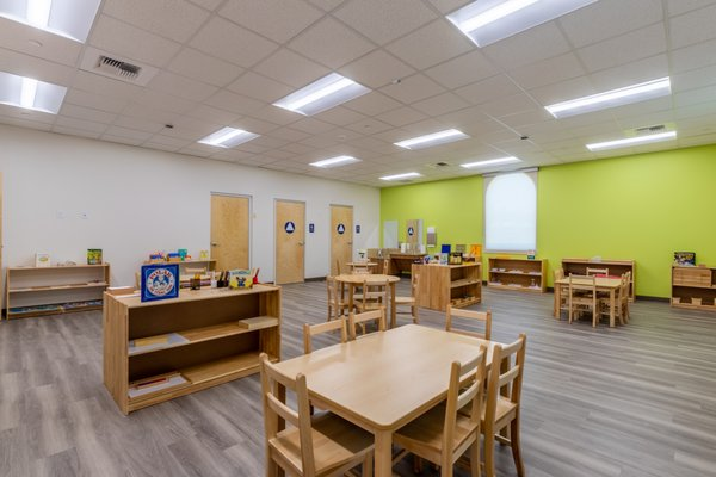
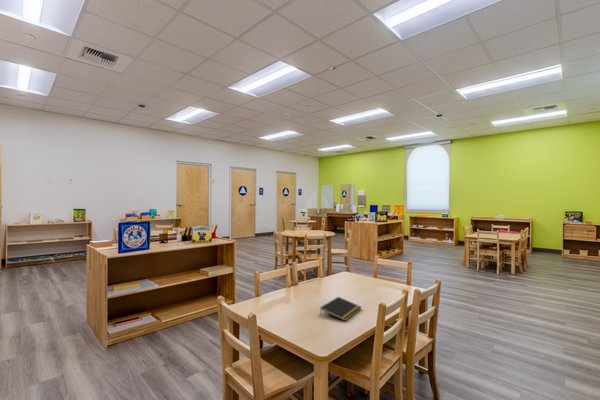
+ notepad (341, 308)
